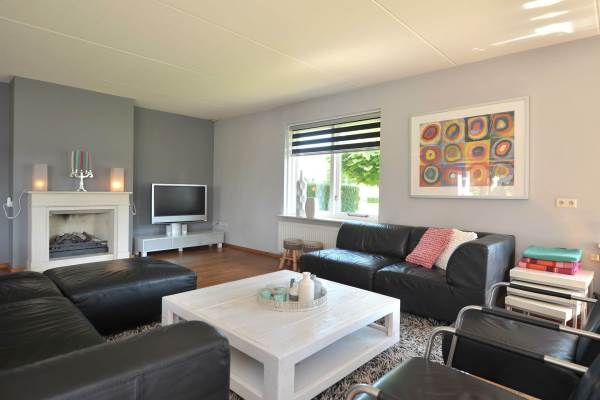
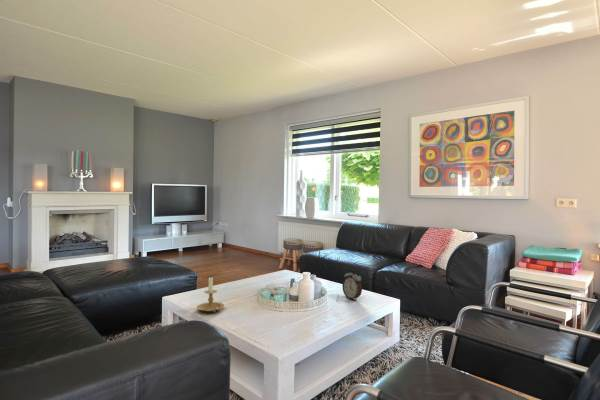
+ candle holder (211, 293)
+ alarm clock (352, 283)
